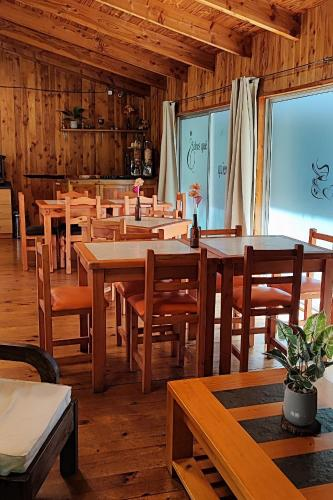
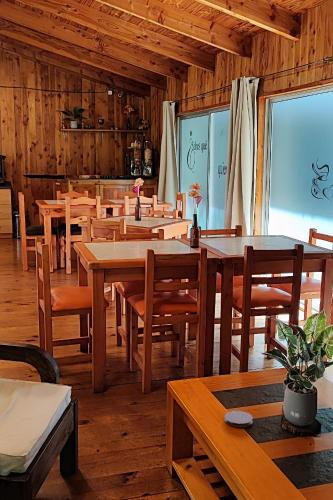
+ coaster (238, 418)
